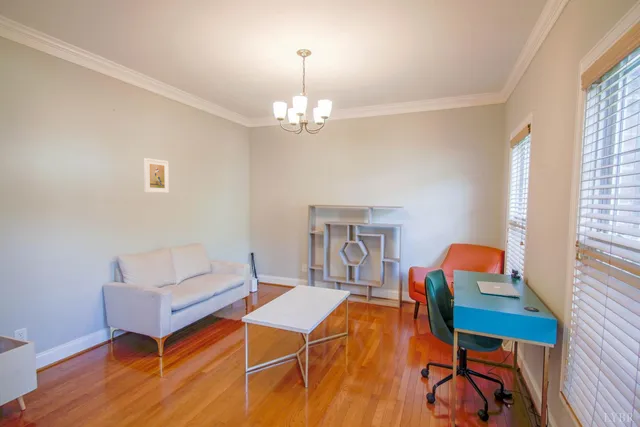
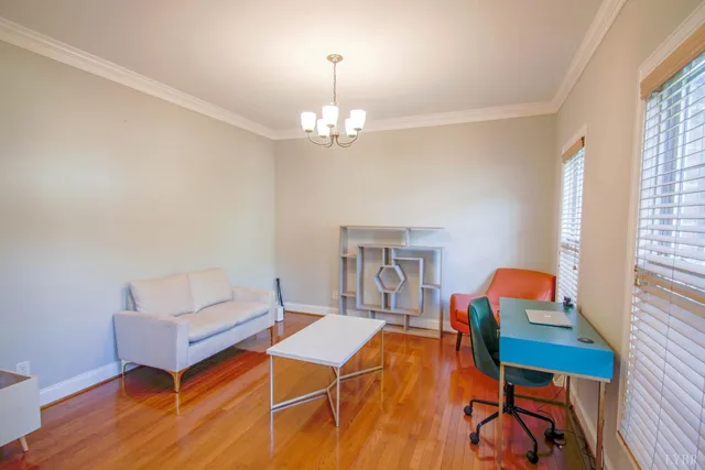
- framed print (156, 176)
